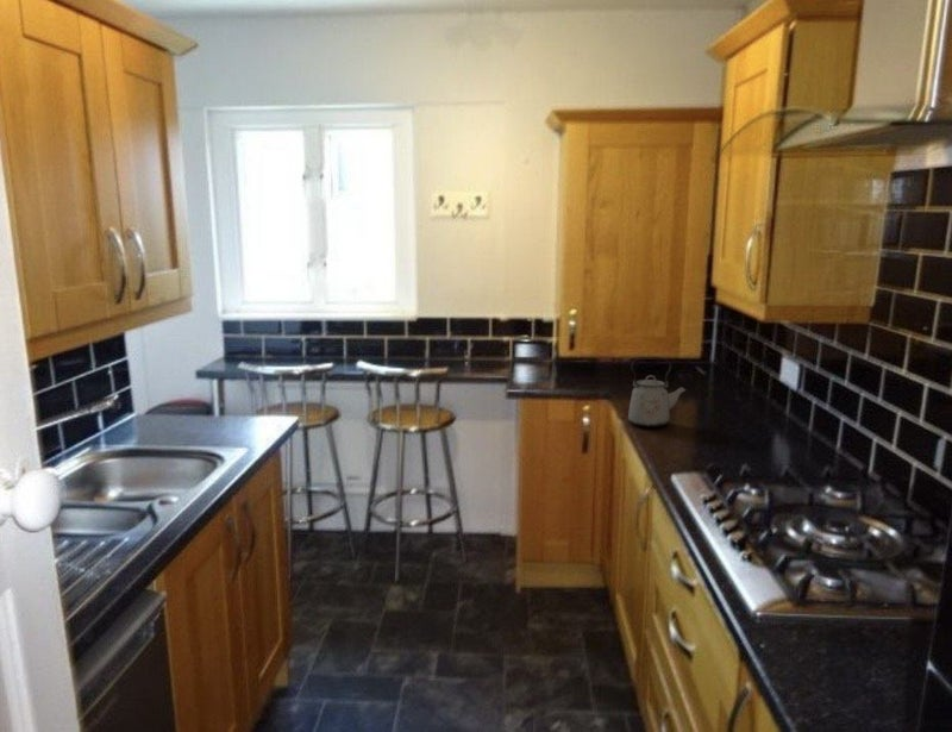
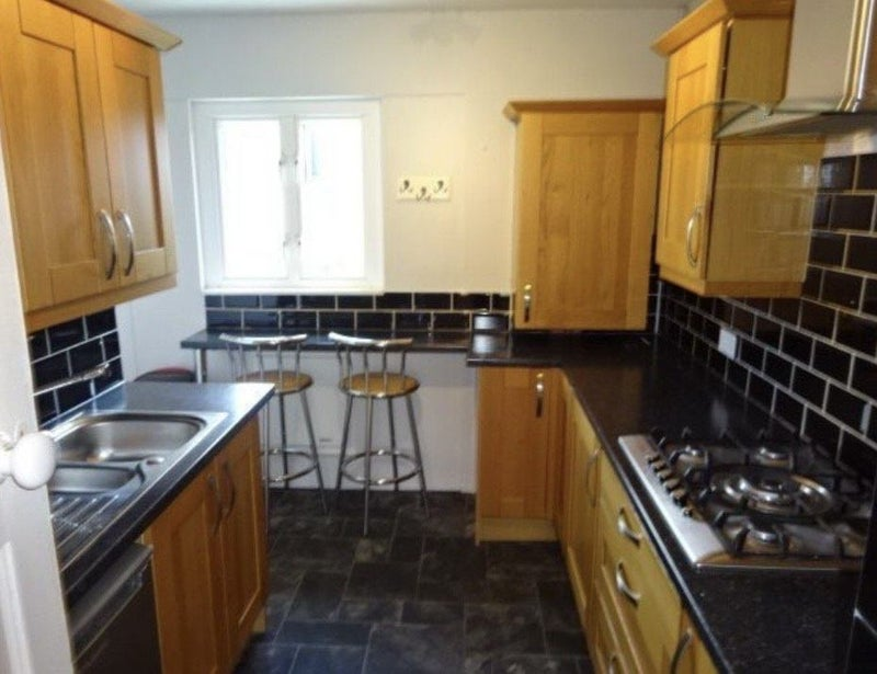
- kettle (657, 390)
